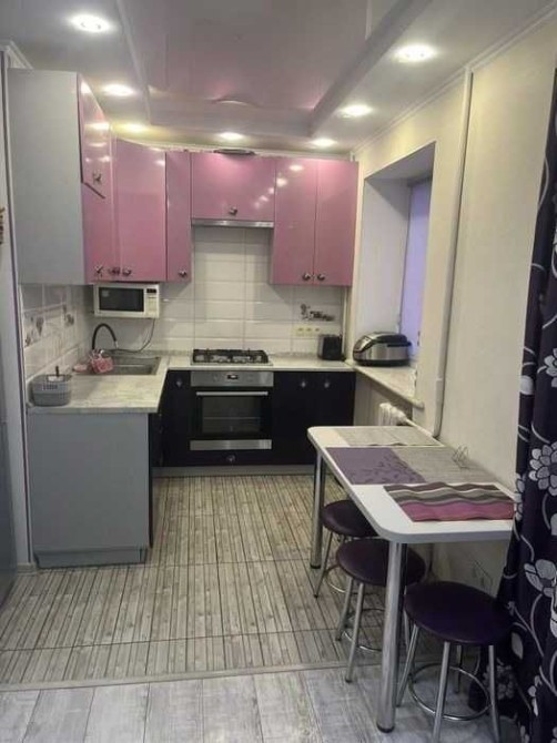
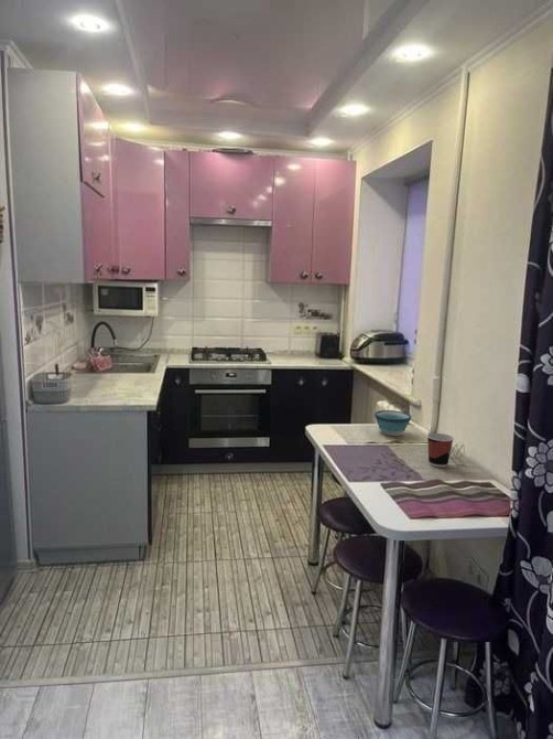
+ cup (438, 450)
+ bowl (392, 424)
